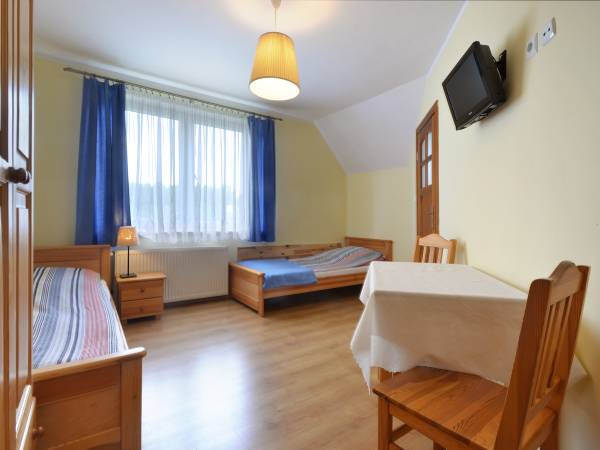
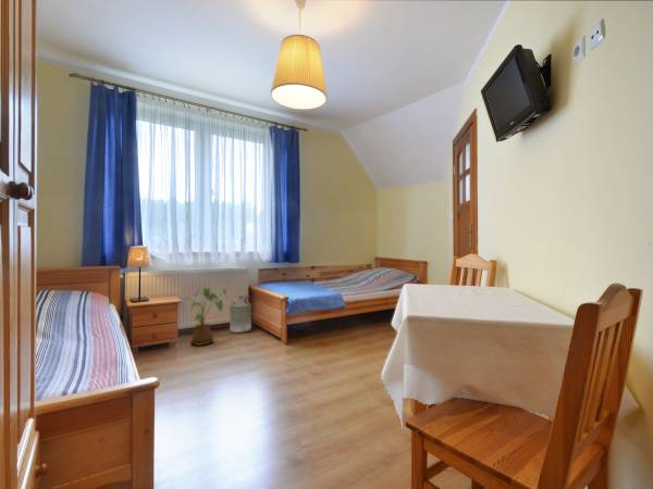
+ house plant (206, 316)
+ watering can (239, 310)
